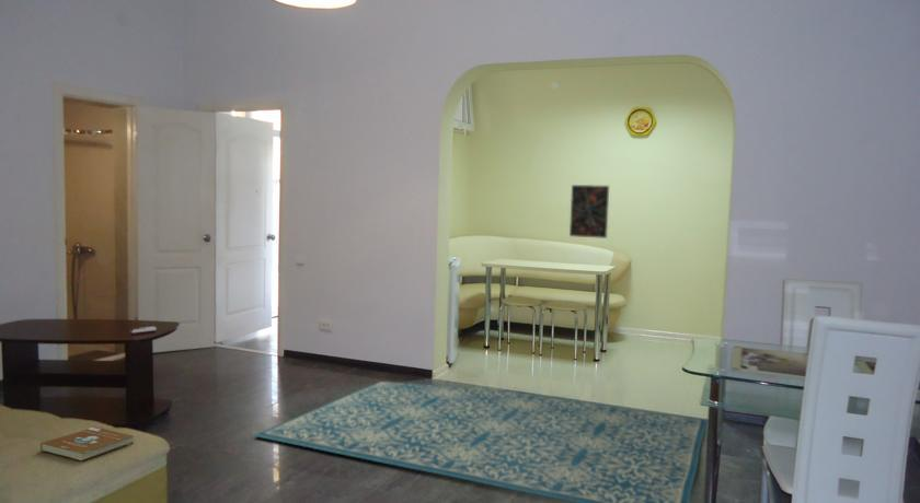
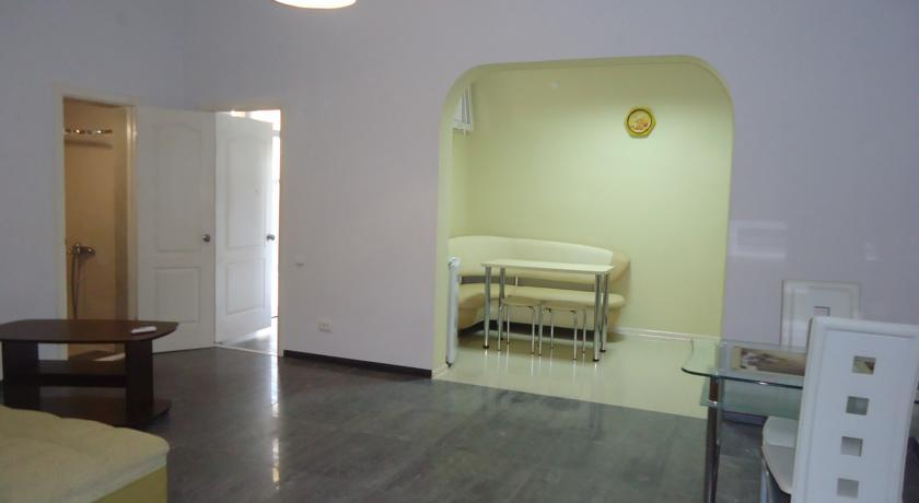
- book (88, 442)
- rug (496, 426)
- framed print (589, 211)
